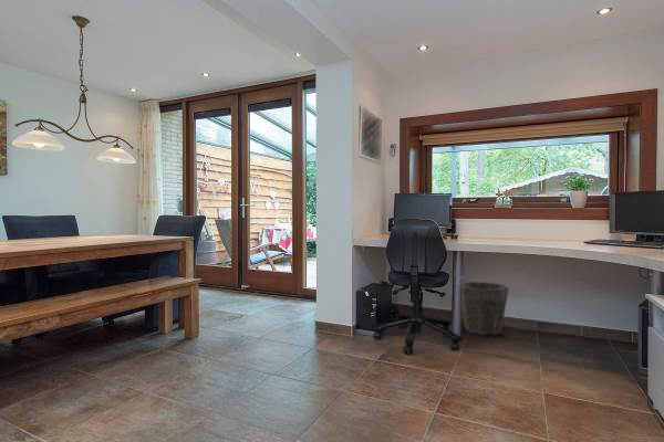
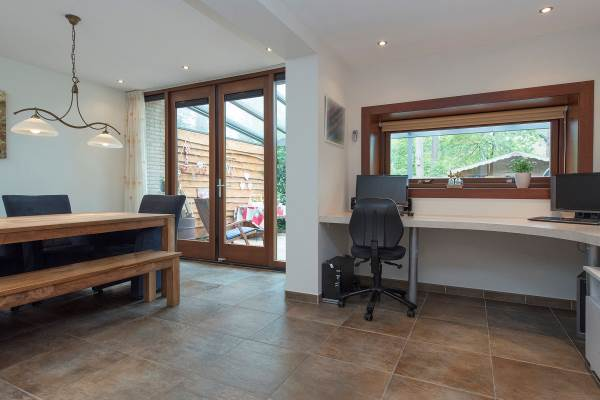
- waste bin (483, 307)
